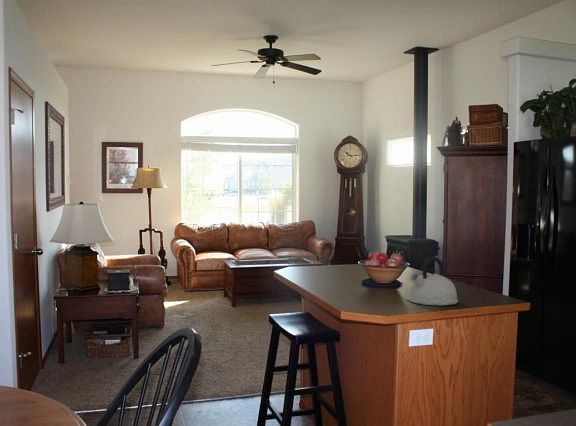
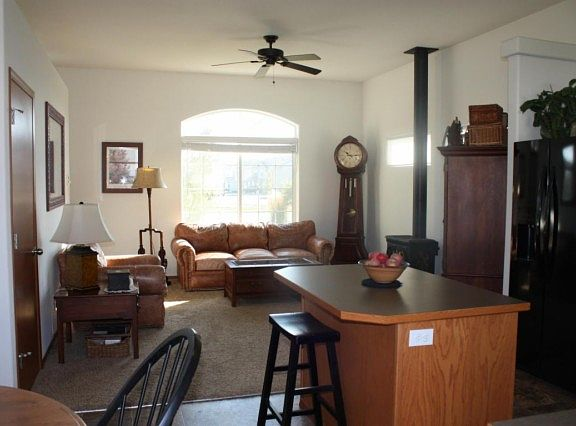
- kettle (430, 278)
